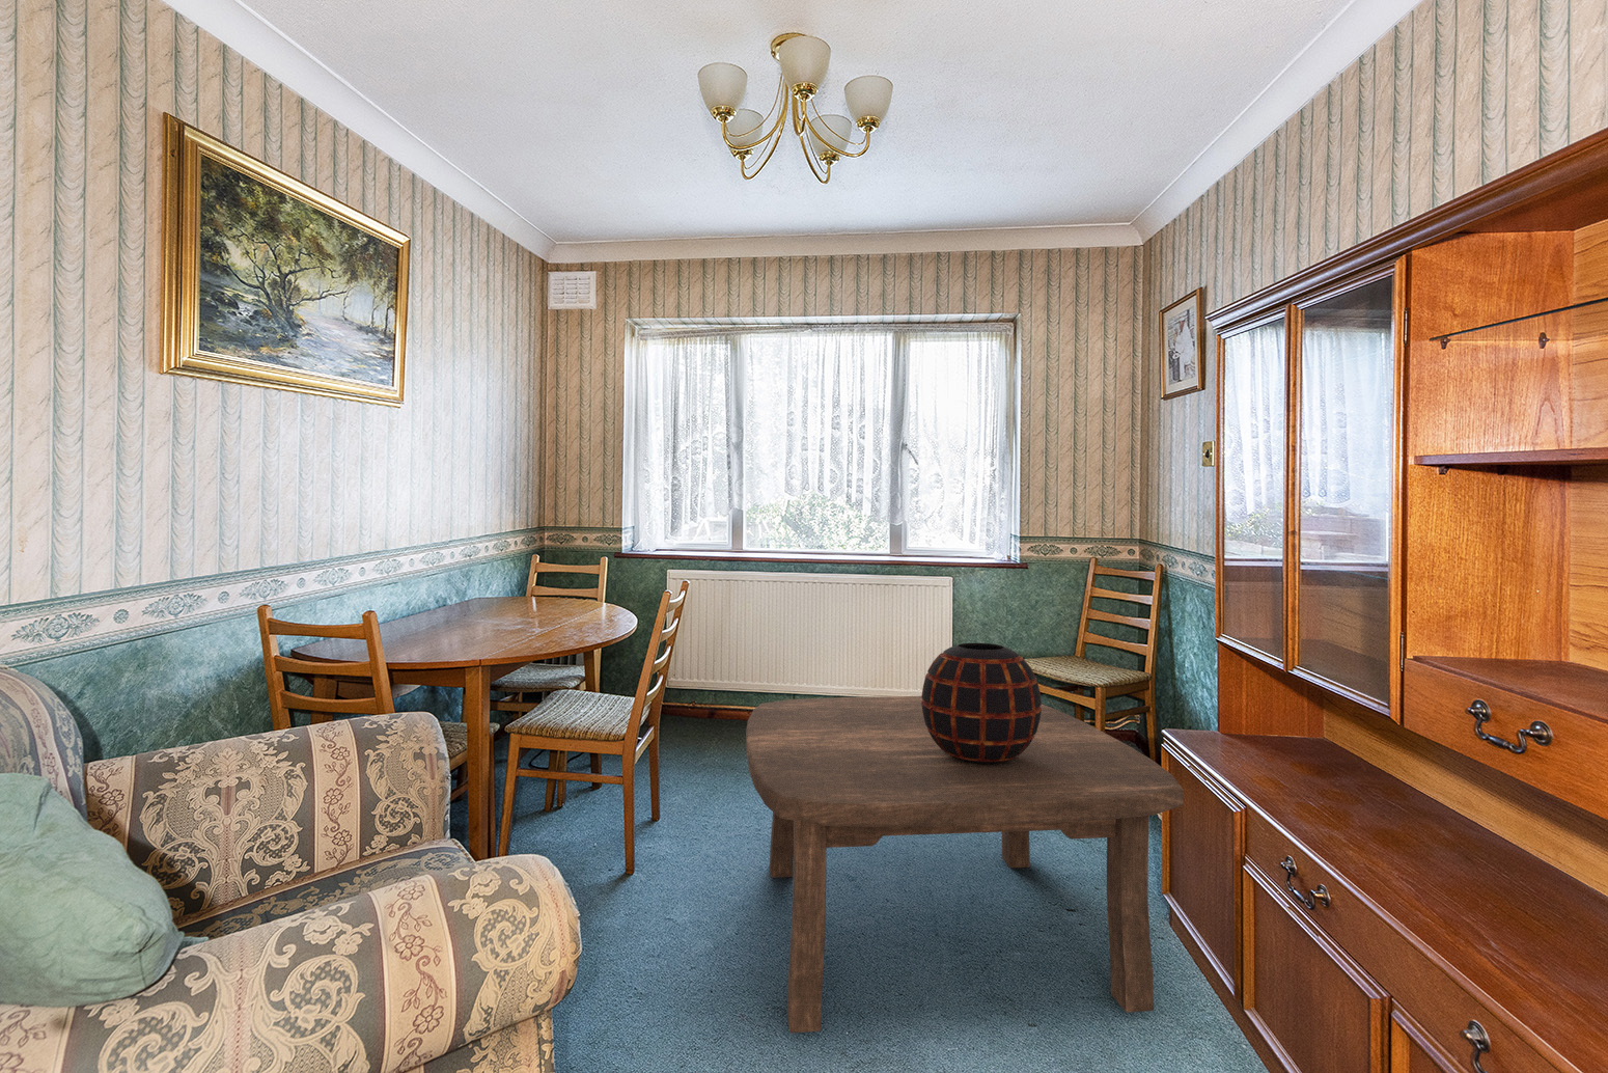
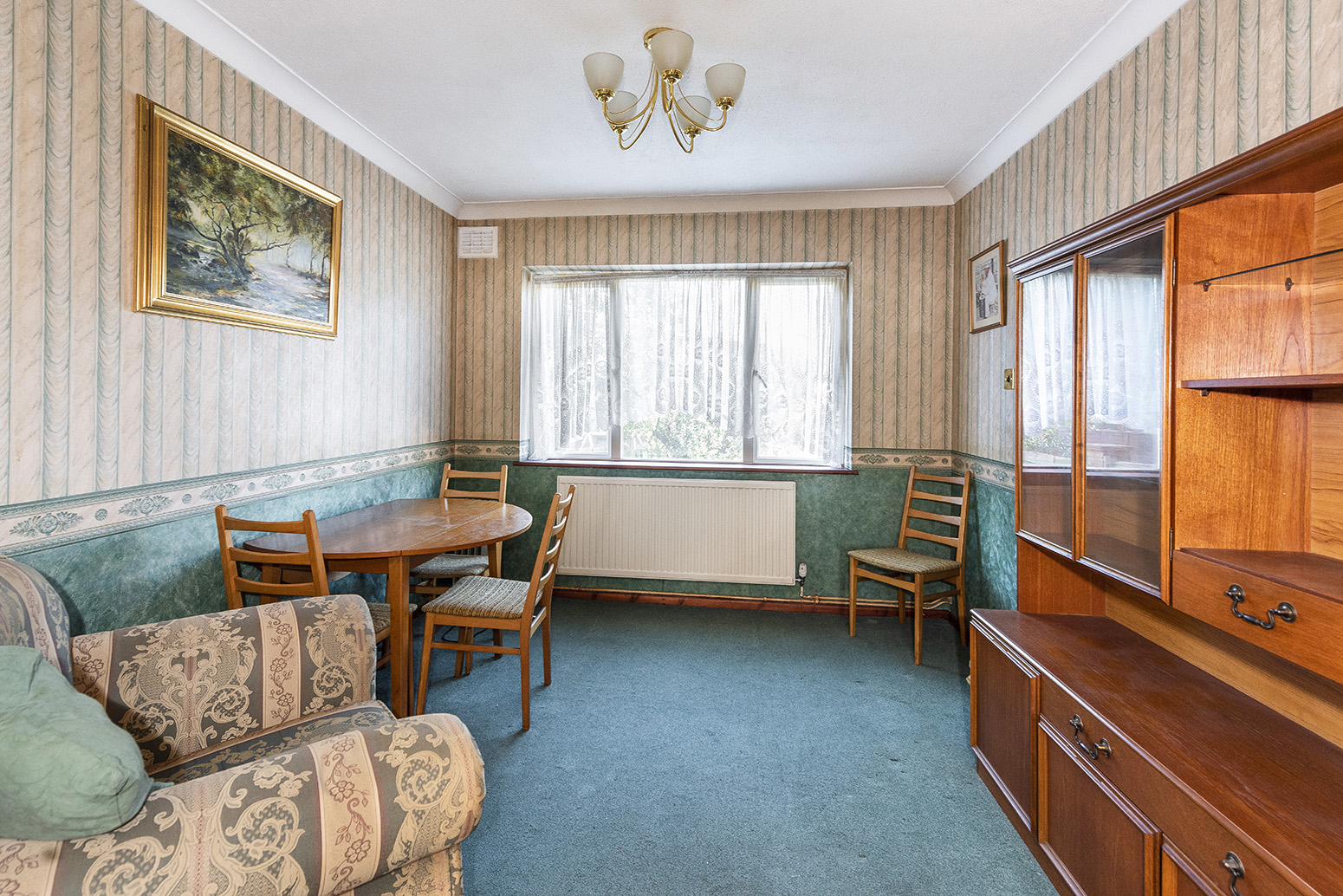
- coffee table (930, 833)
- decorative vase (981, 701)
